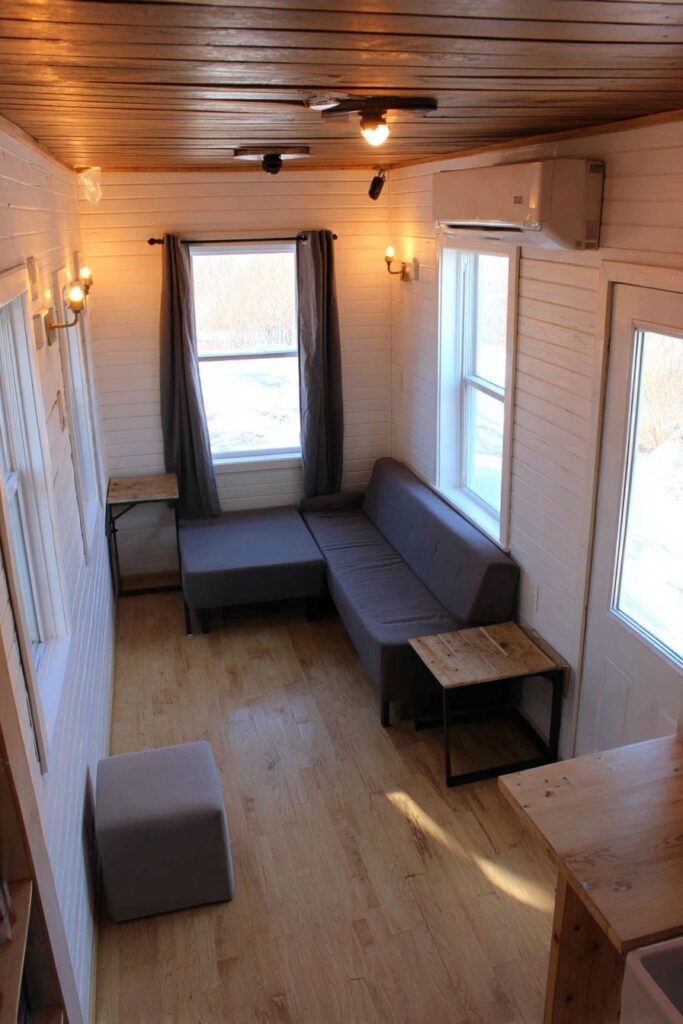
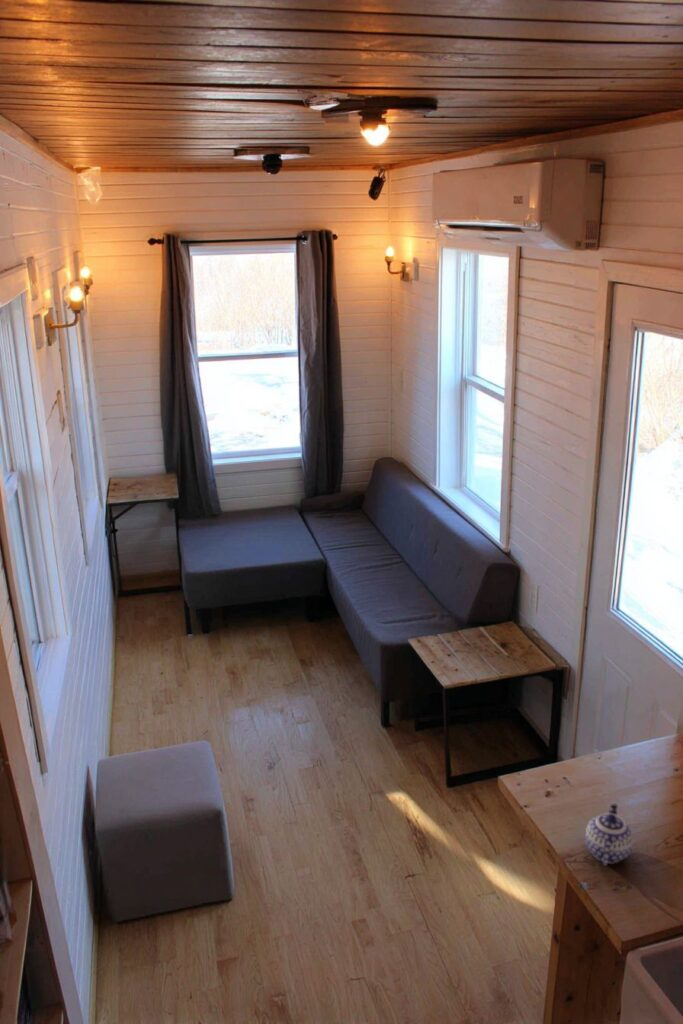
+ teapot (609, 834)
